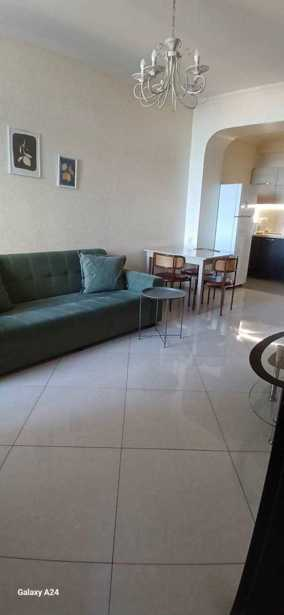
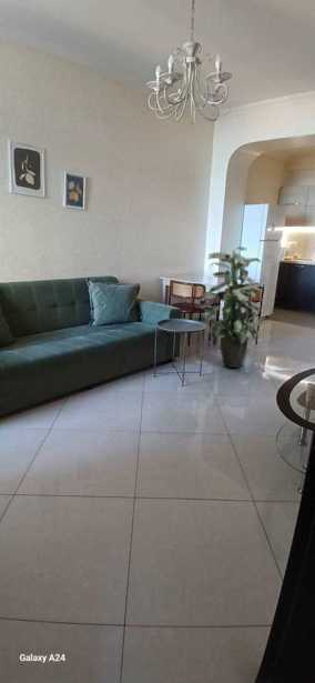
+ indoor plant (232, 308)
